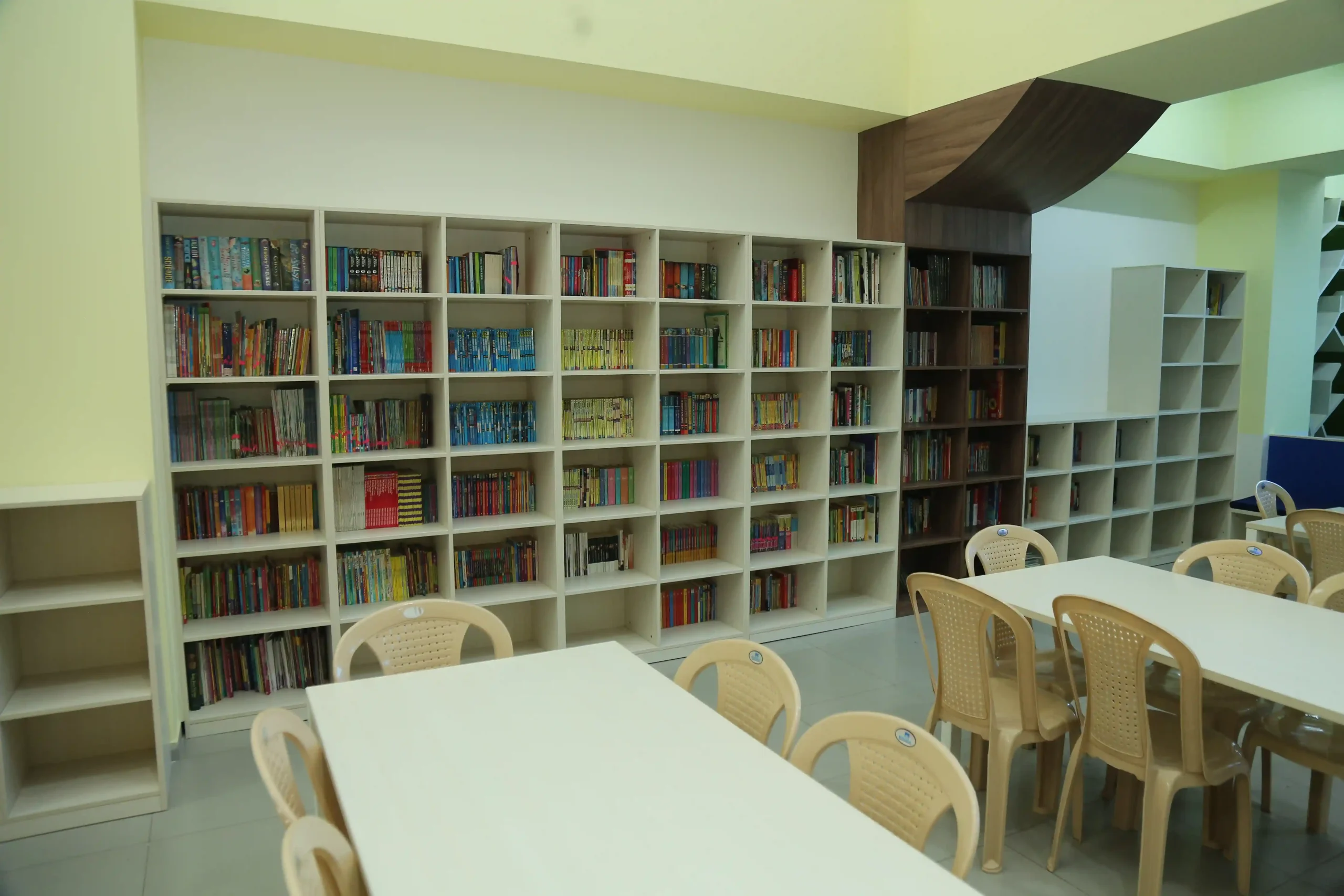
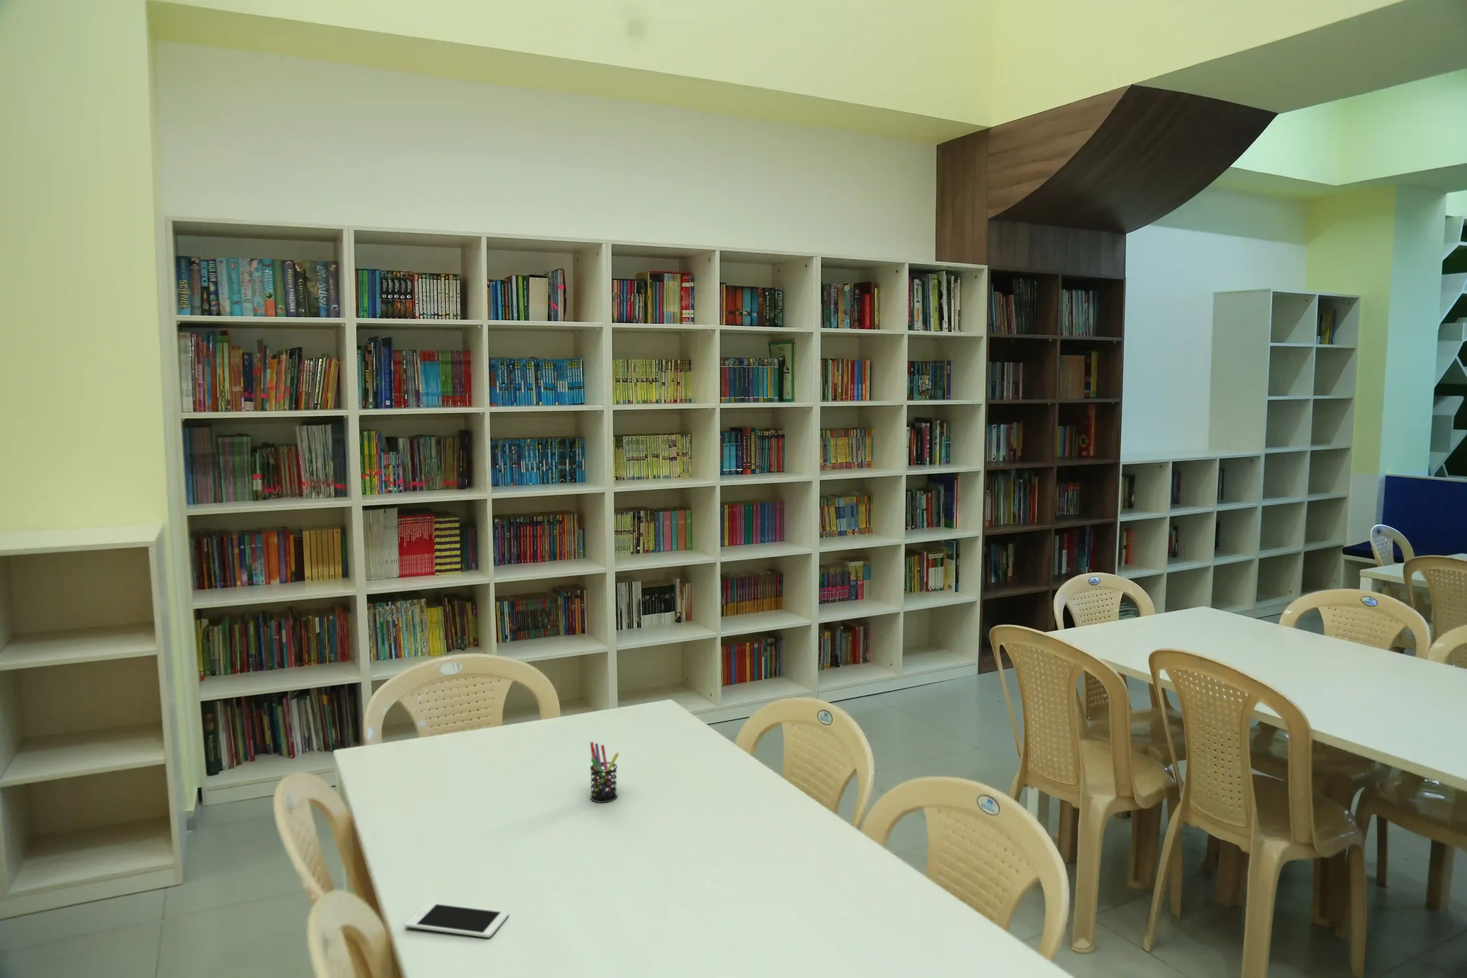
+ cell phone (457, 919)
+ pen holder (600, 772)
